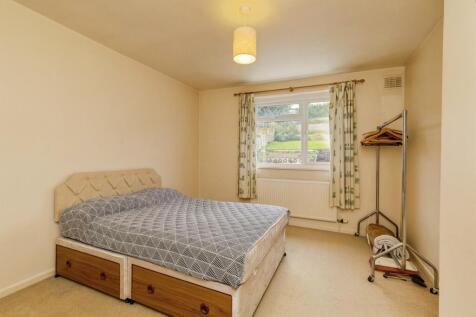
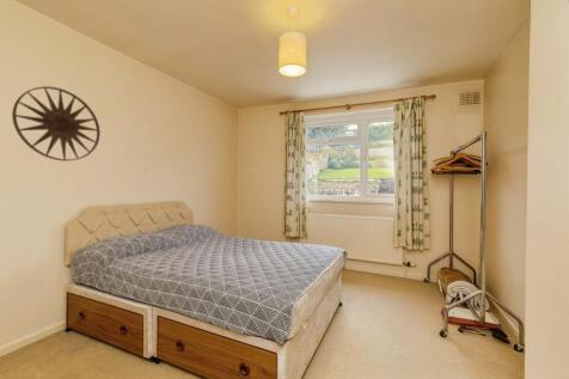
+ wall art (61, 124)
